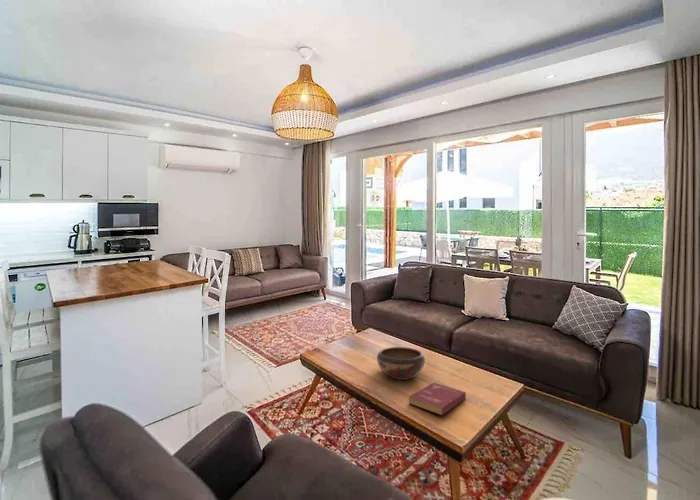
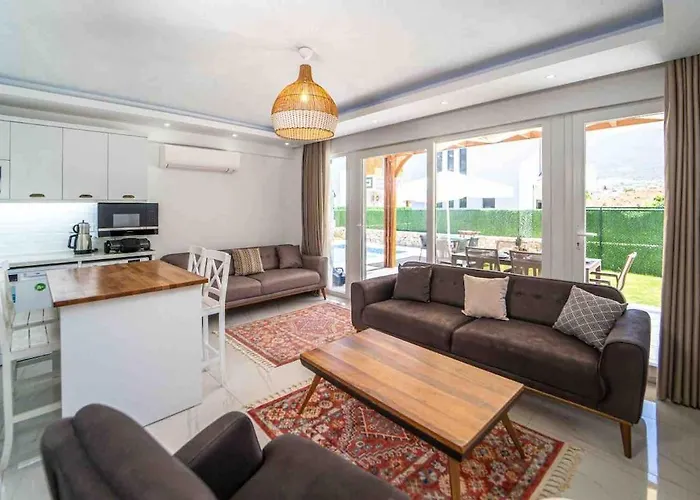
- decorative bowl (400, 363)
- book (437, 397)
